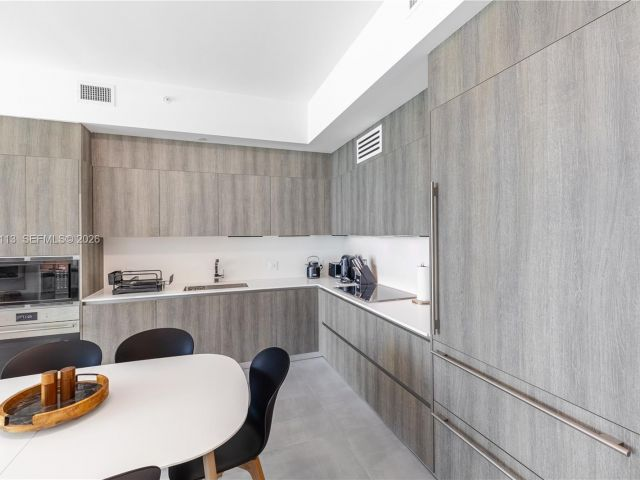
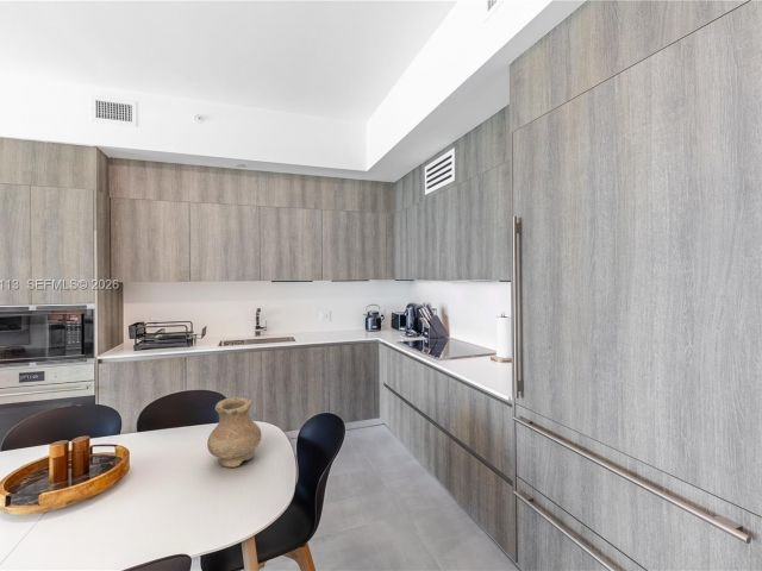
+ vase (235, 431)
